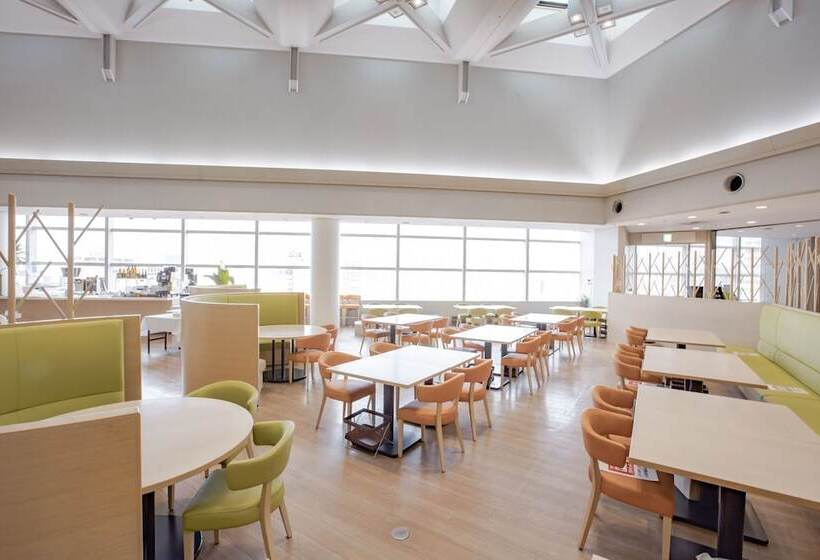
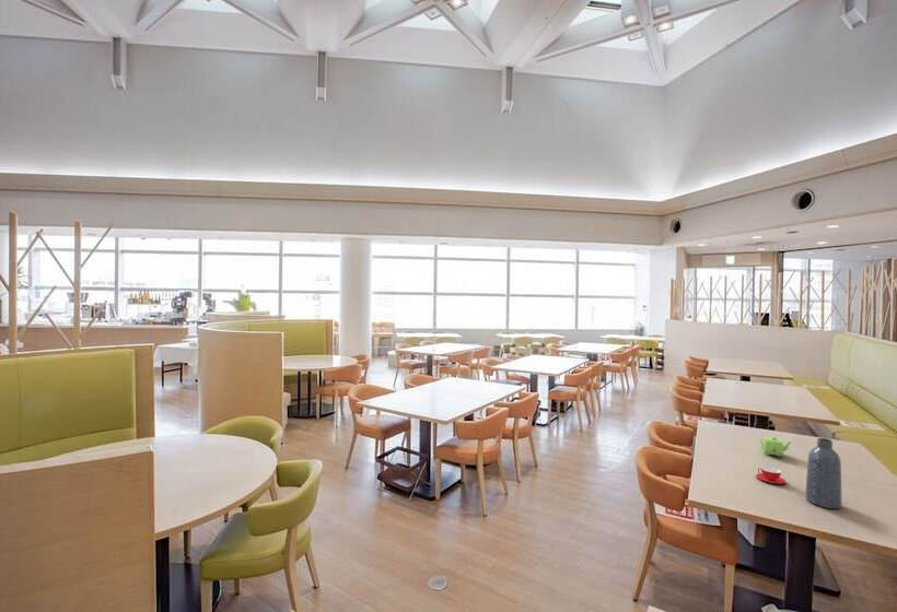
+ vase (824, 471)
+ teapot (776, 446)
+ teacup (770, 474)
